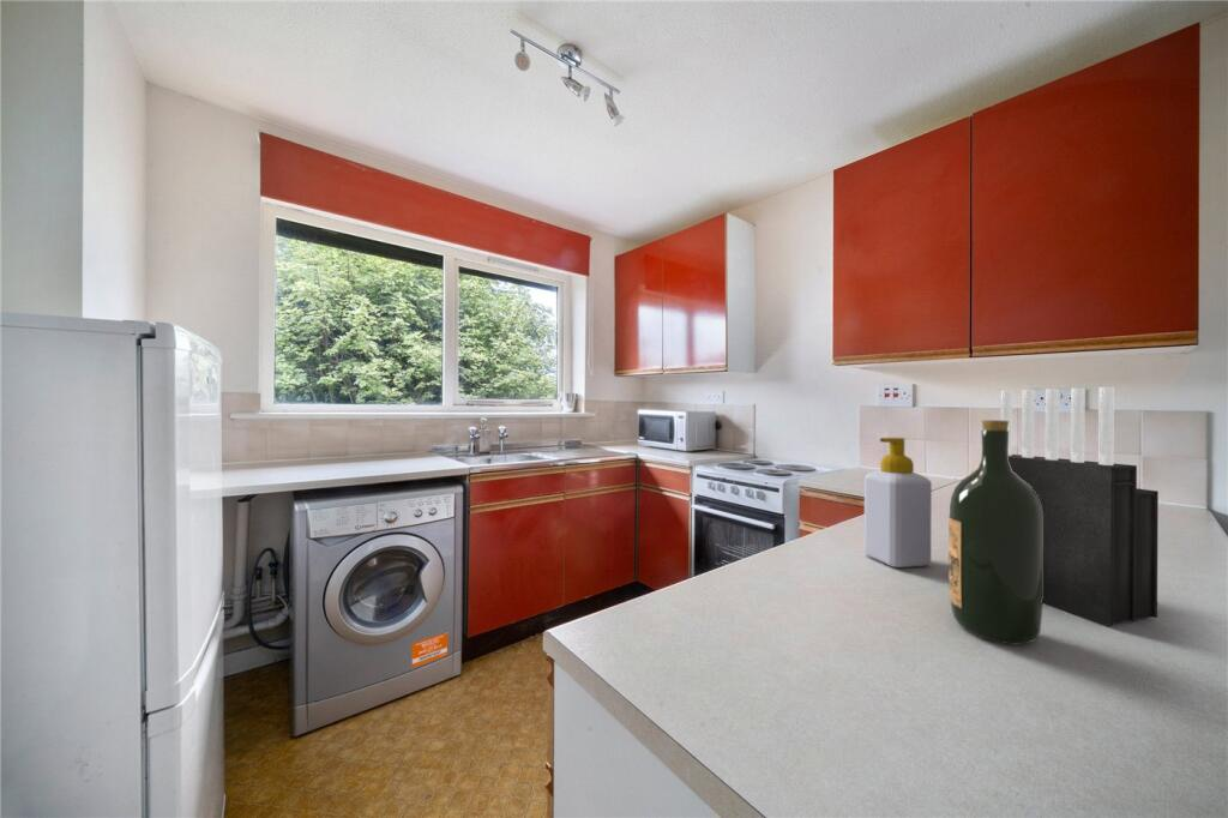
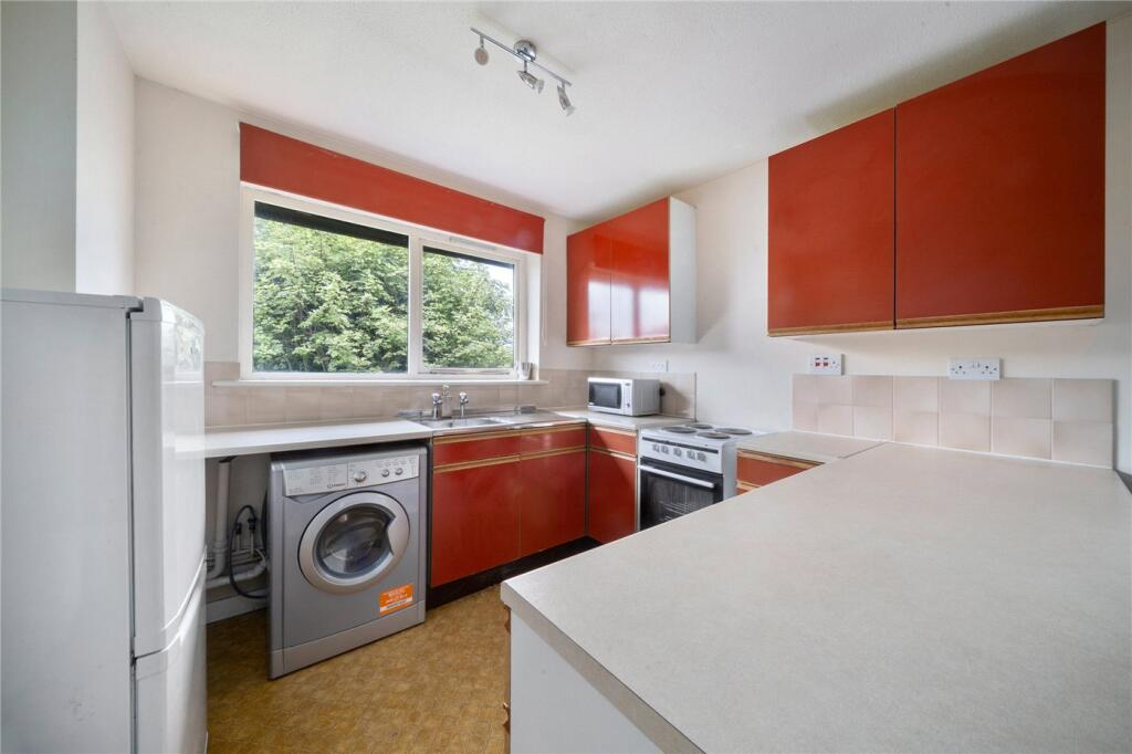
- wine bottle (993, 525)
- soap bottle (896, 499)
- knife block (1066, 493)
